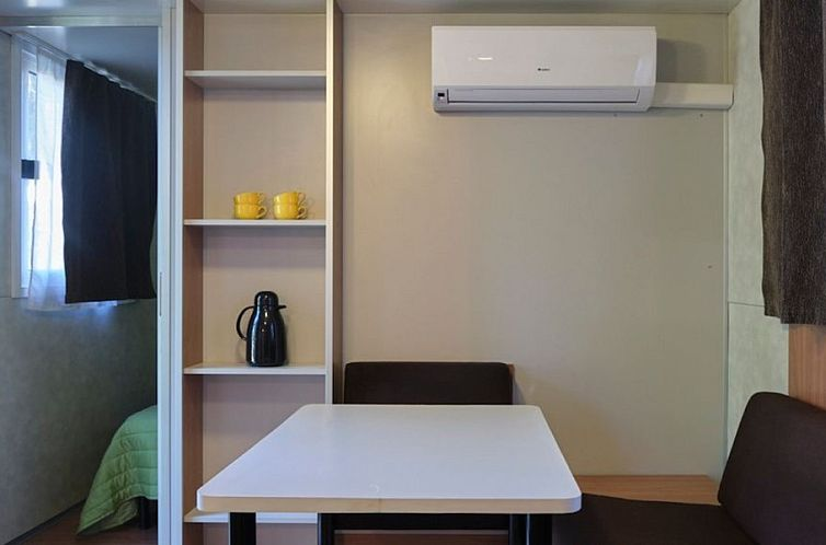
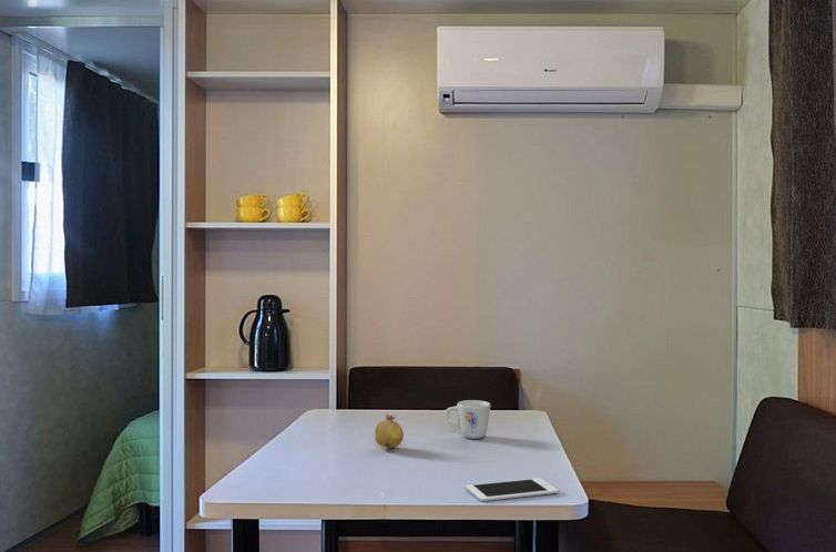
+ cell phone (511, 489)
+ mug (467, 419)
+ fruit (388, 431)
